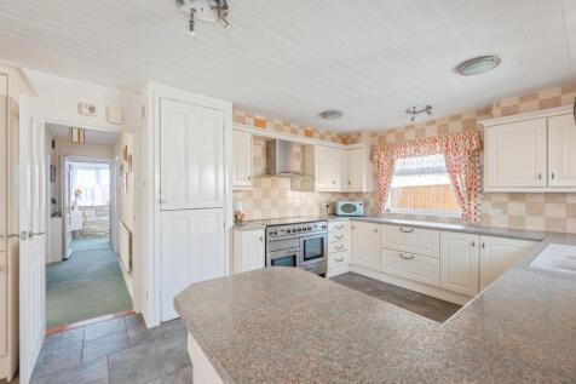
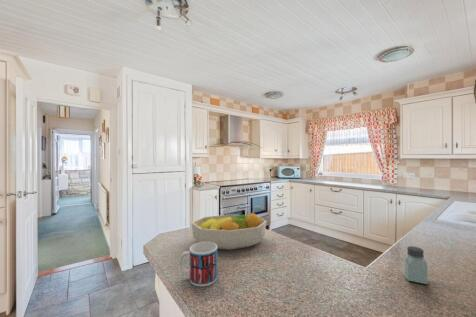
+ mug (198, 263)
+ saltshaker (415, 263)
+ fruit bowl (229, 227)
